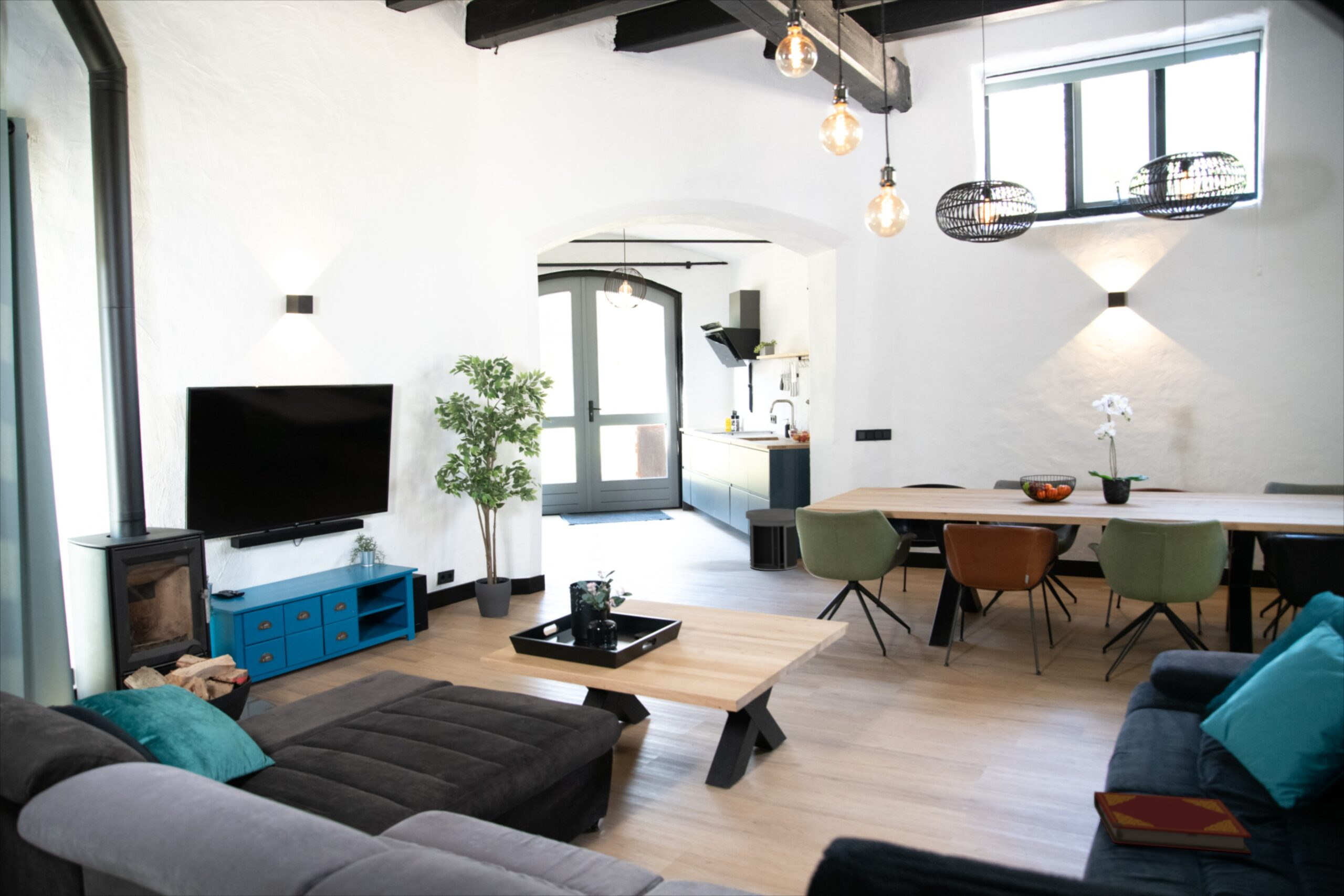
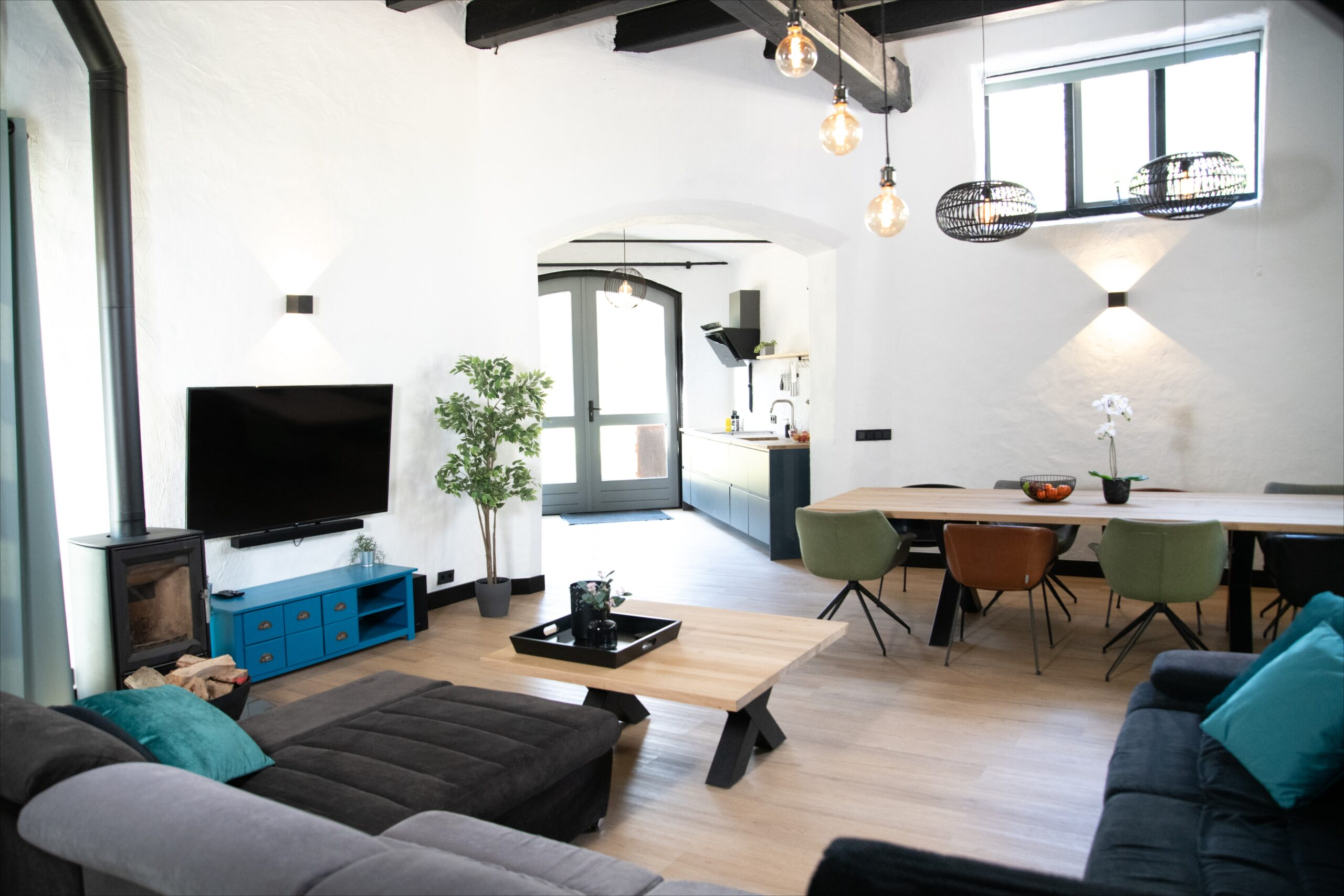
- revolving door (773, 539)
- hardback book (1168, 820)
